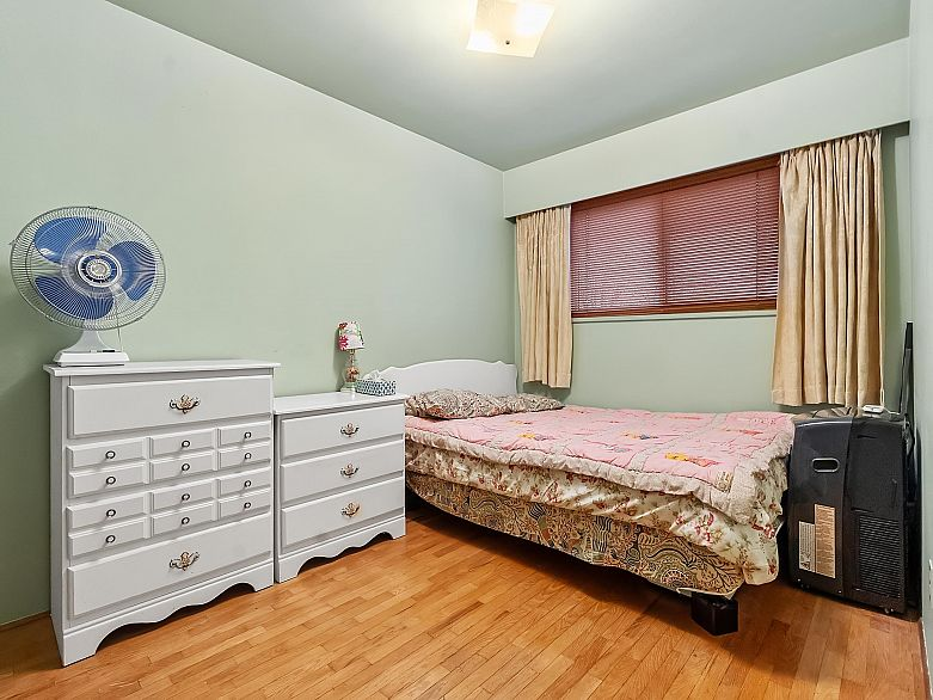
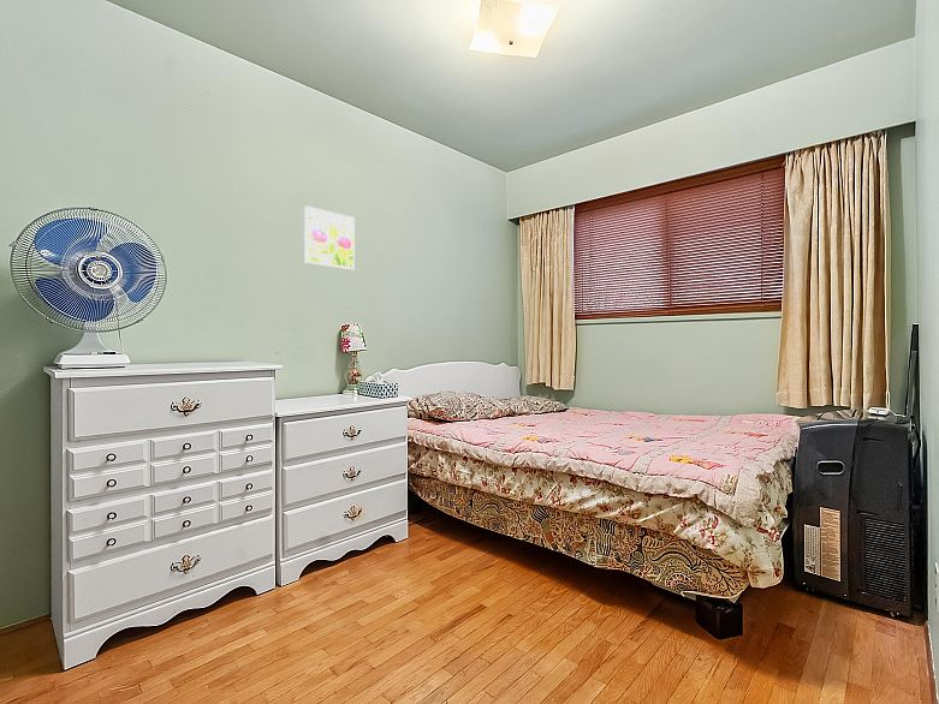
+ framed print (329, 239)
